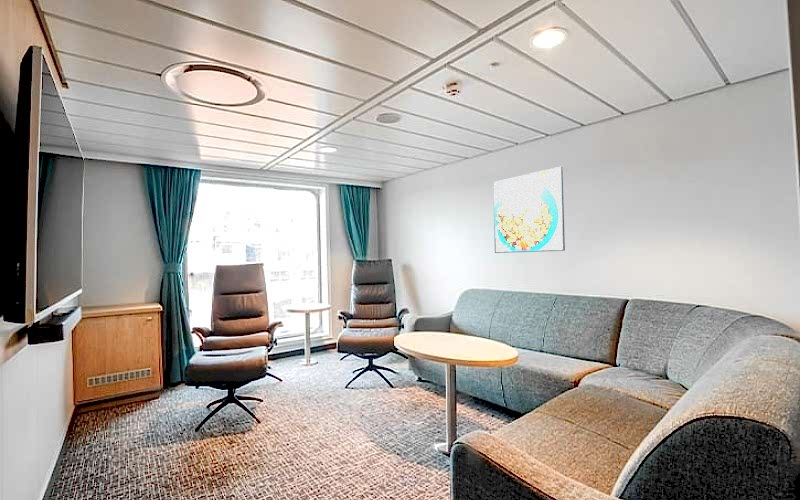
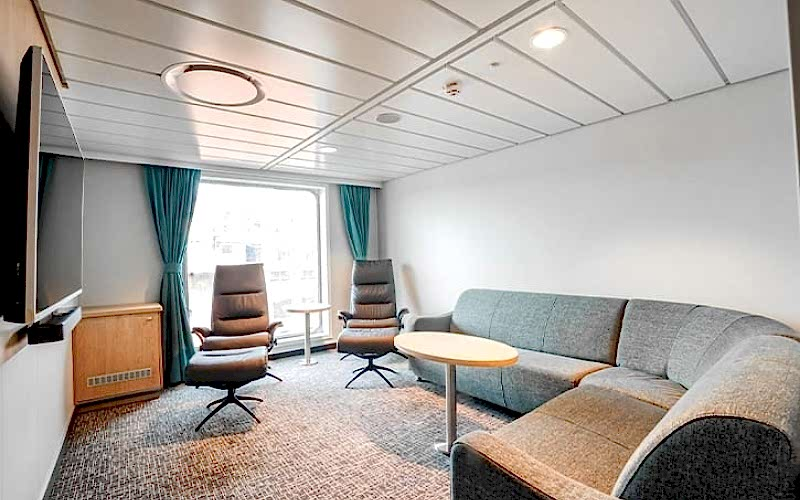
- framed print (525, 213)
